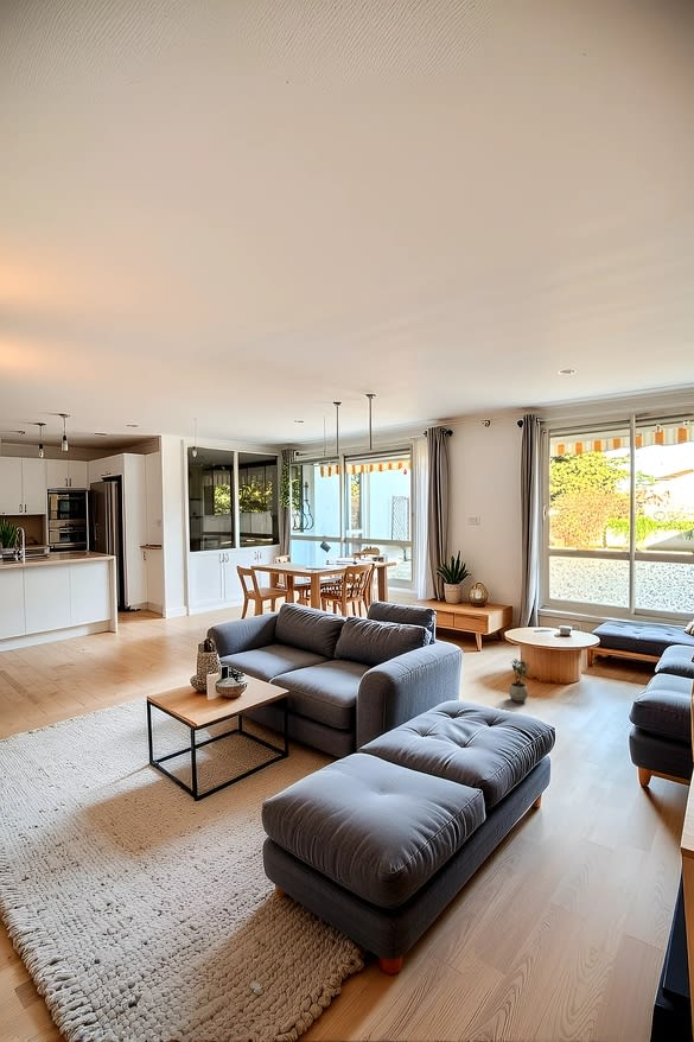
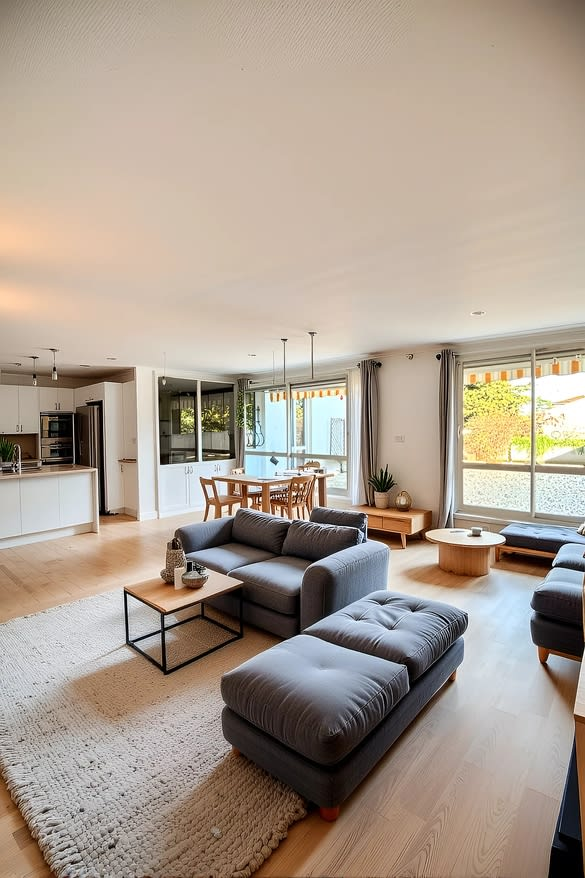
- potted plant (520, 678)
